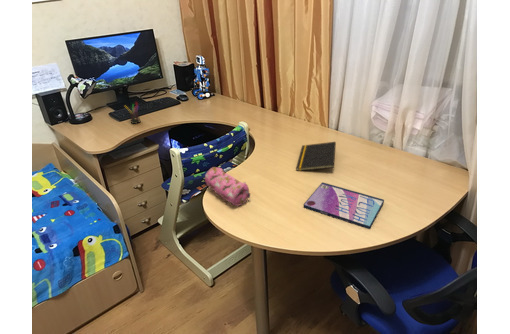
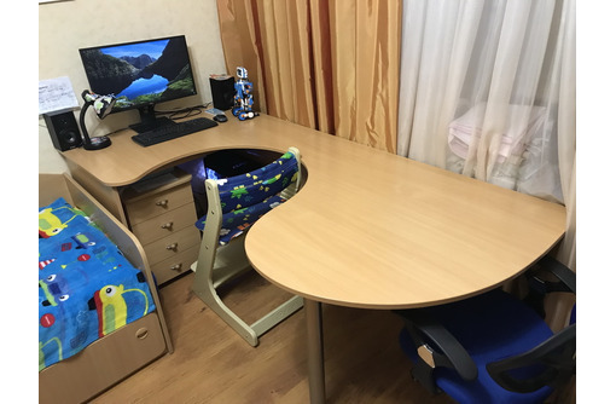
- pencil case (226, 185)
- video game case (343, 203)
- pen holder (134, 112)
- notepad (316, 155)
